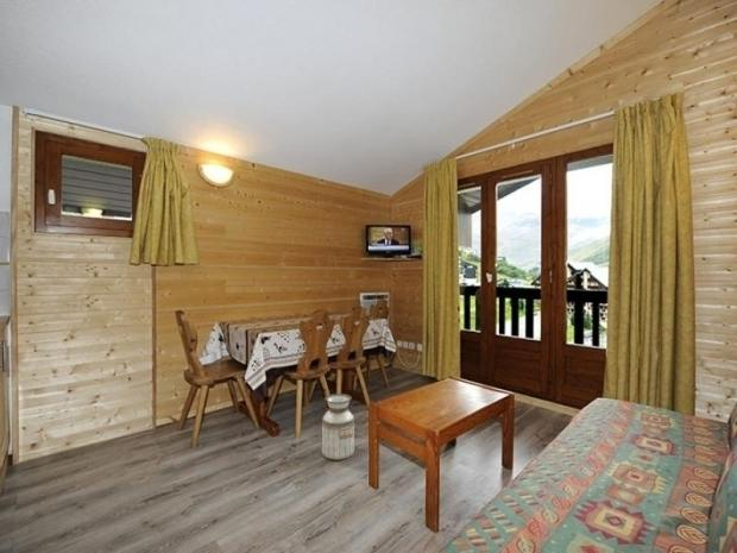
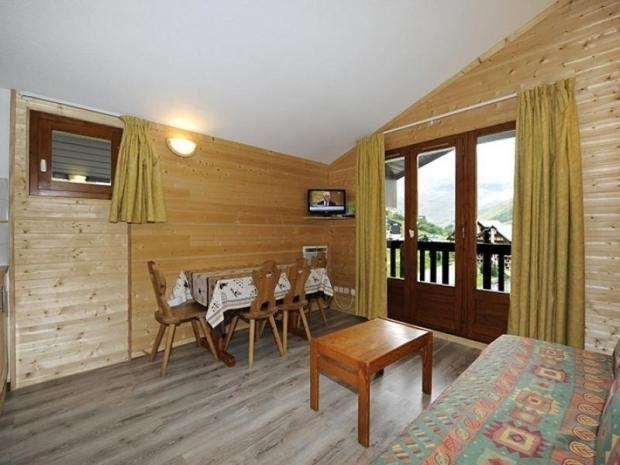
- planter (338, 425)
